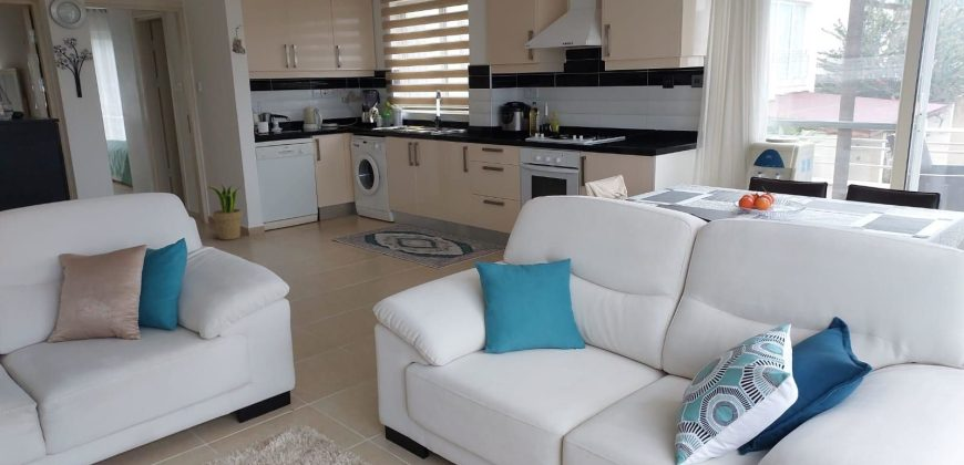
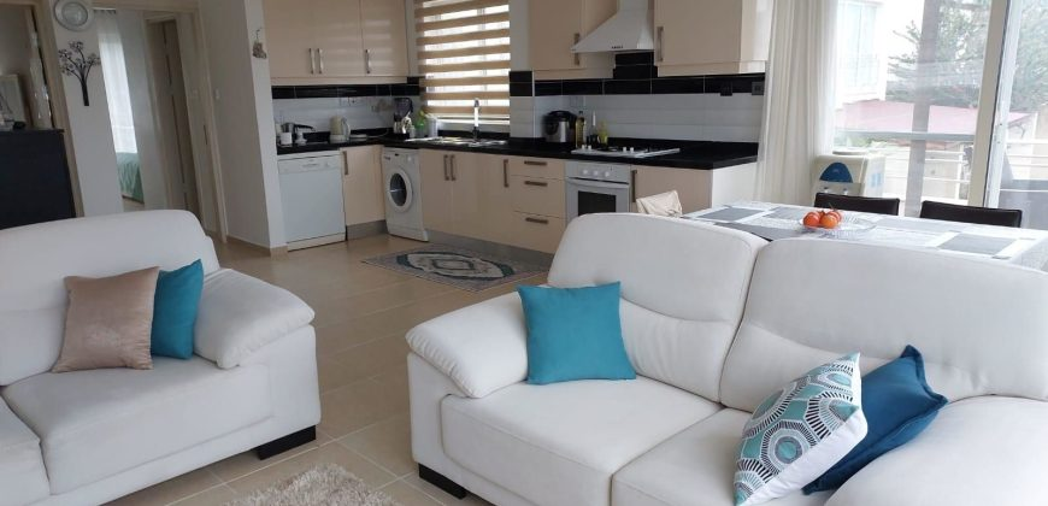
- potted plant (225, 210)
